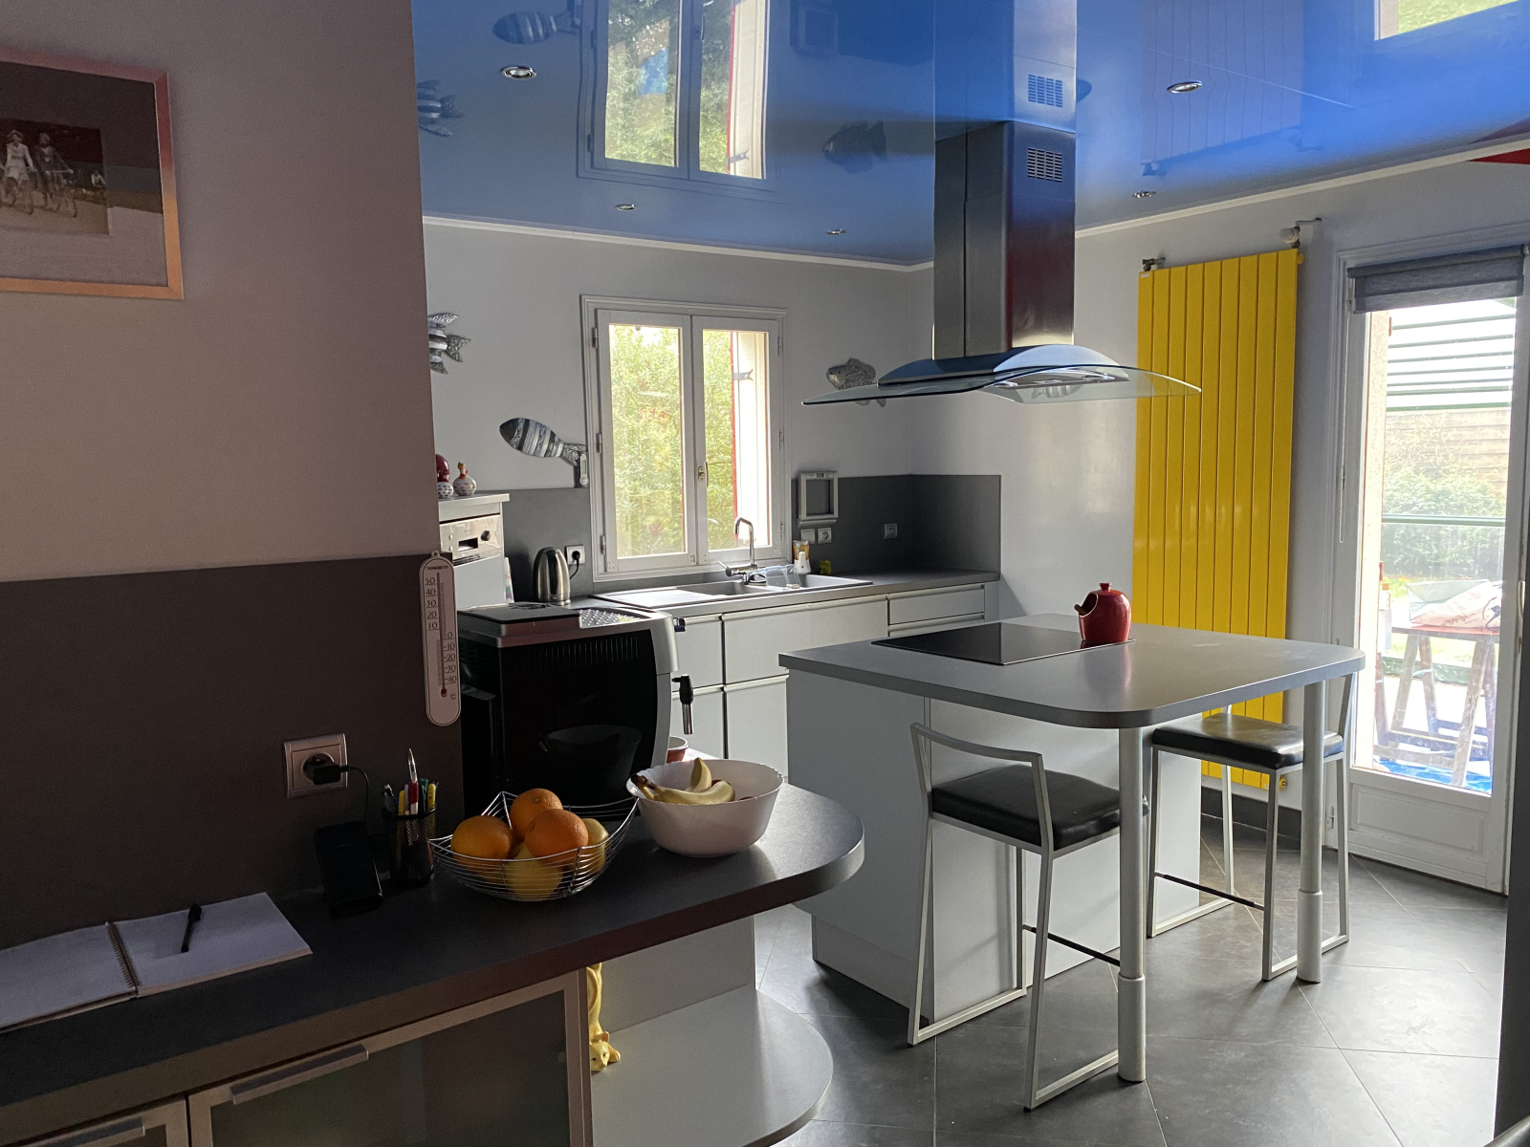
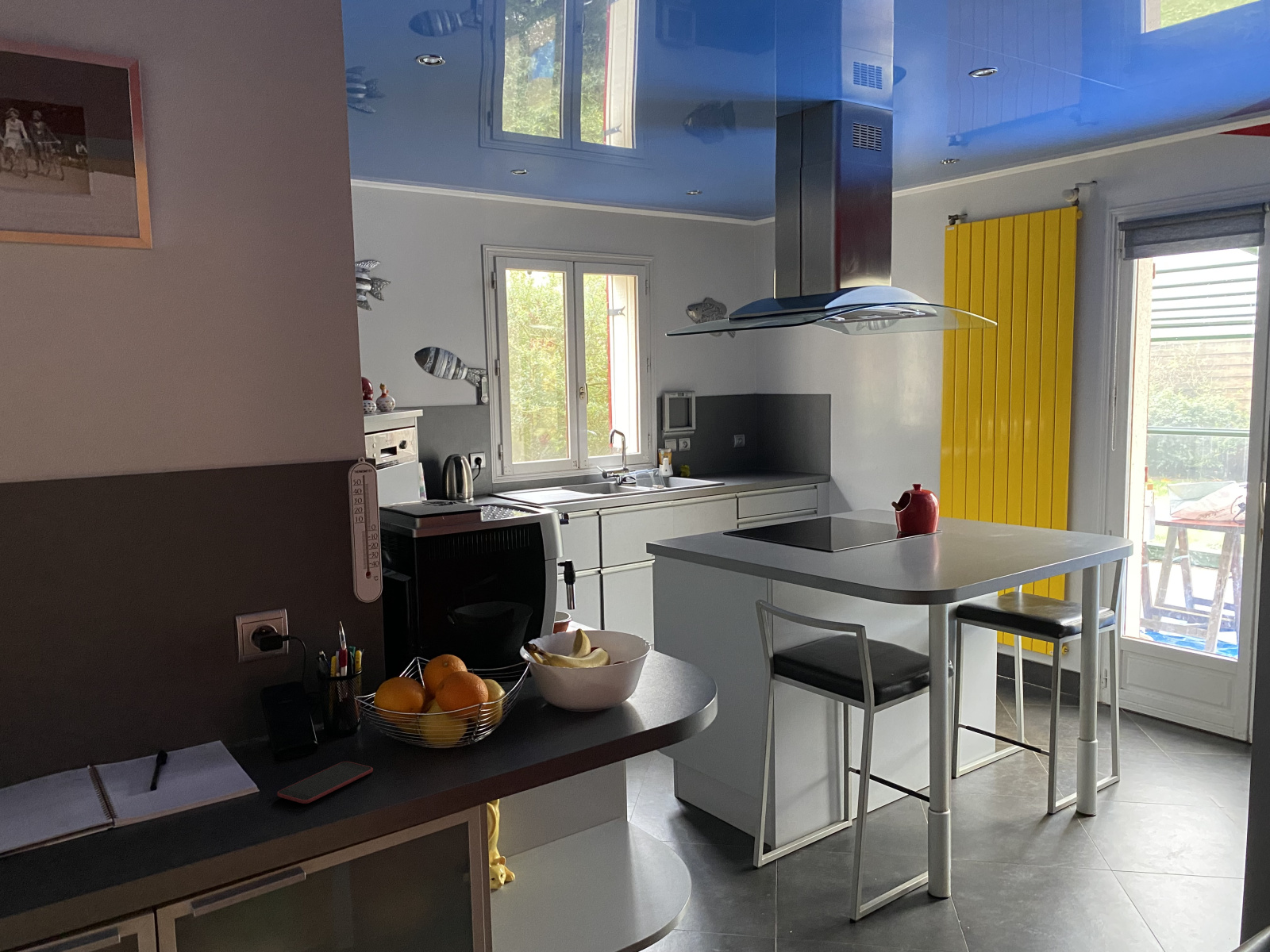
+ smartphone (326, 781)
